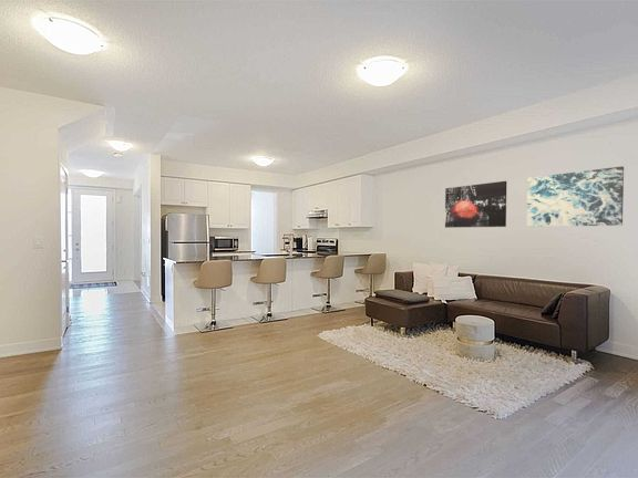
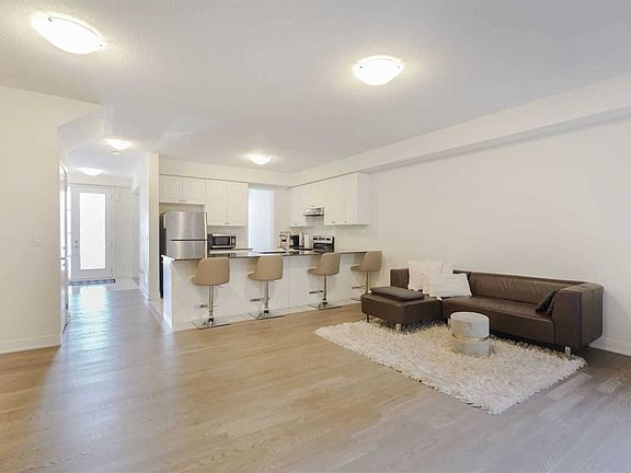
- wall art (473, 206)
- wall art (570, 199)
